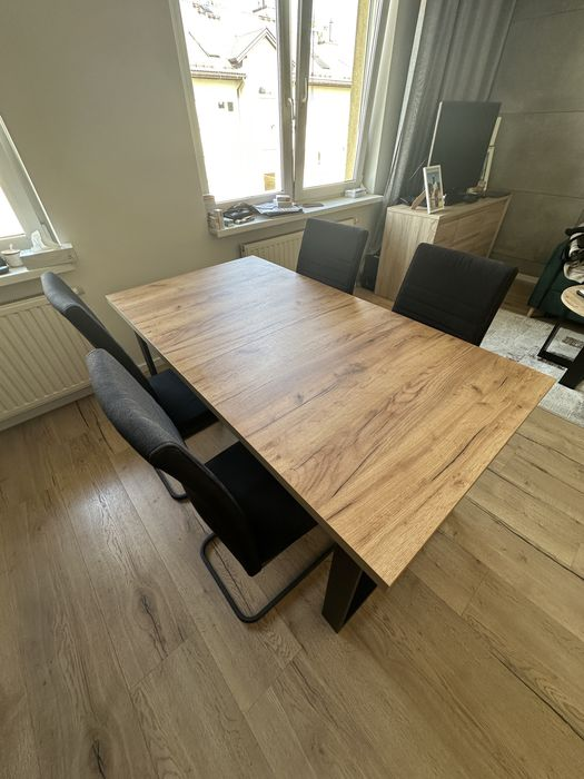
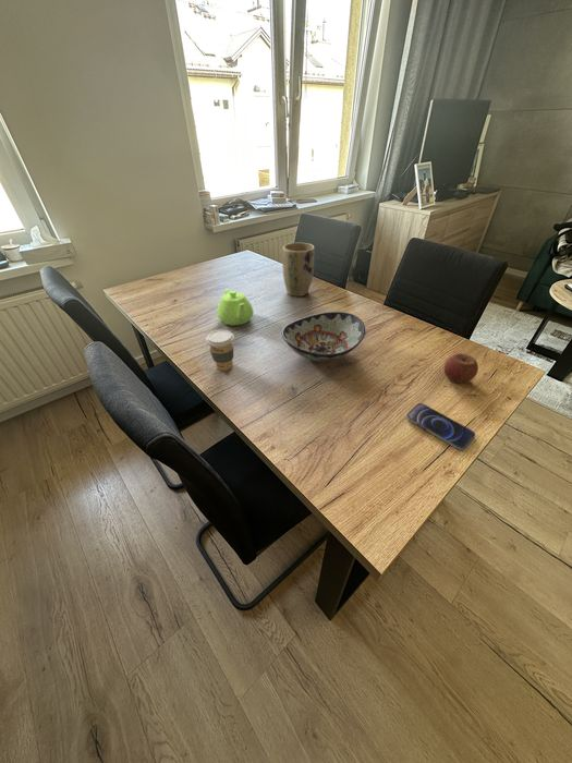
+ plant pot (297, 270)
+ decorative bowl (322, 340)
+ apple (460, 367)
+ coffee cup (222, 351)
+ teapot (234, 306)
+ smartphone (439, 425)
